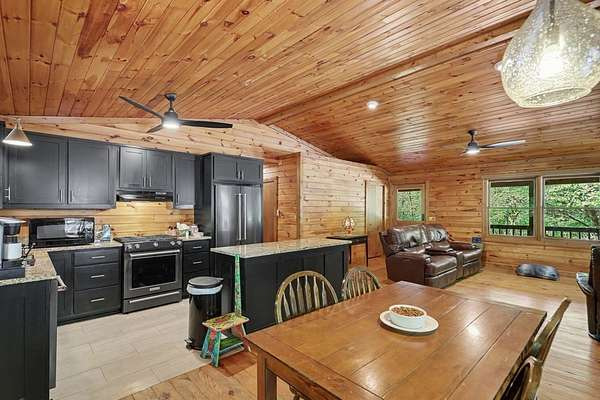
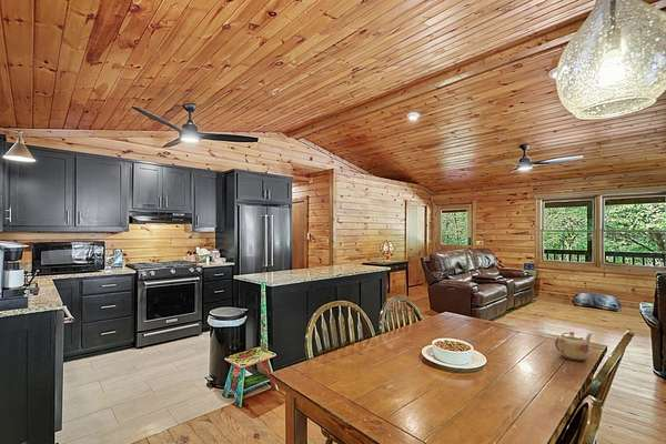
+ teapot (573, 343)
